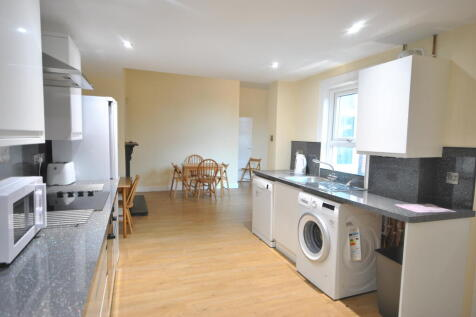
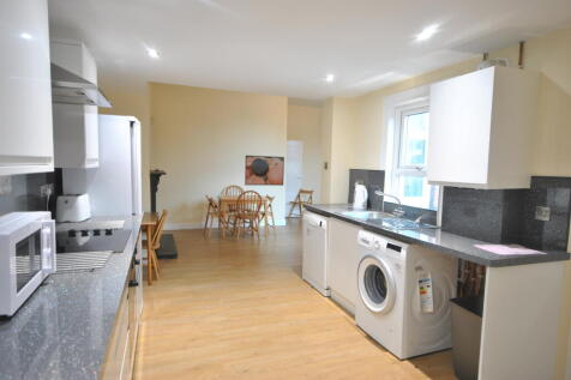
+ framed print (264, 170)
